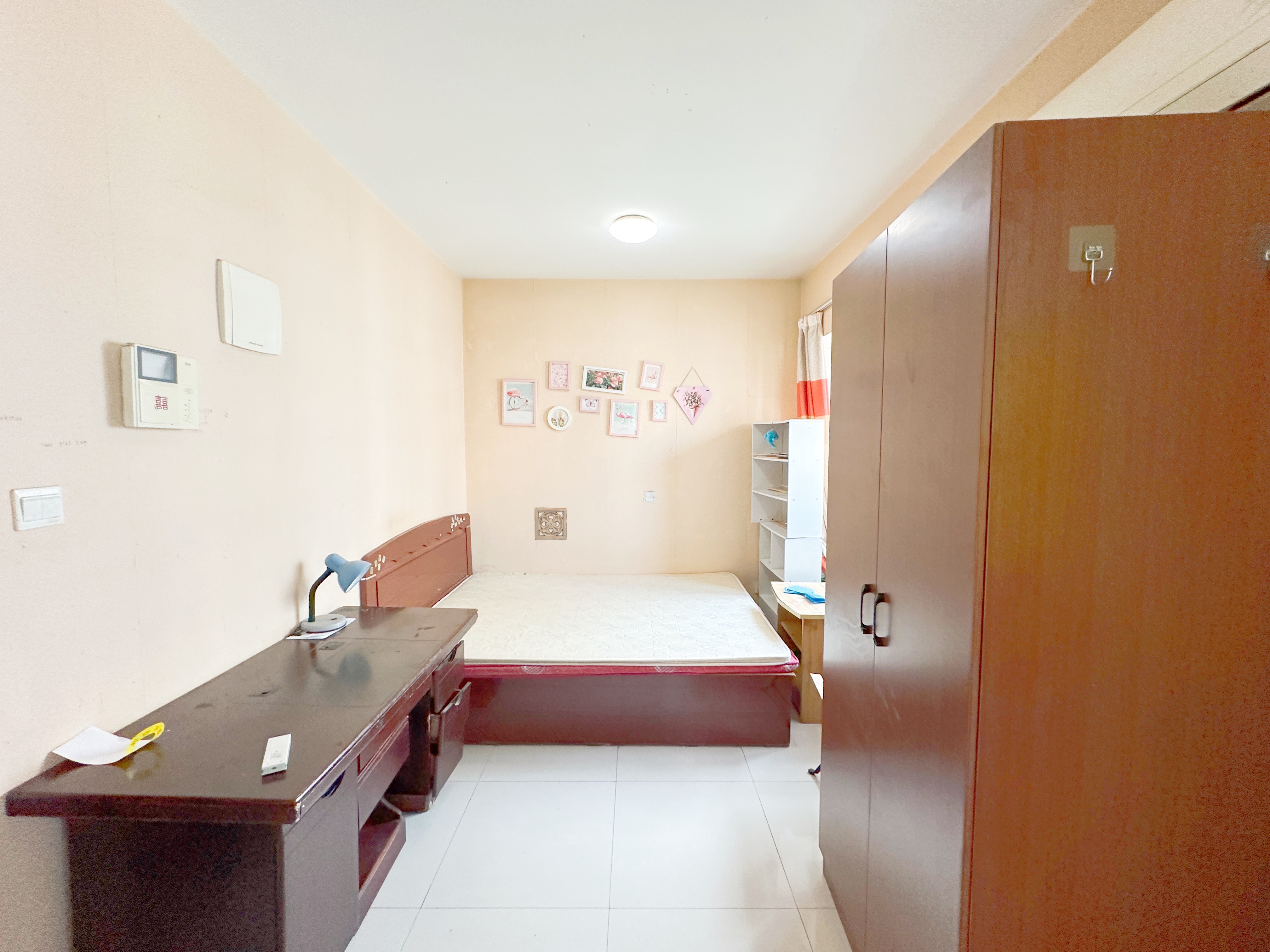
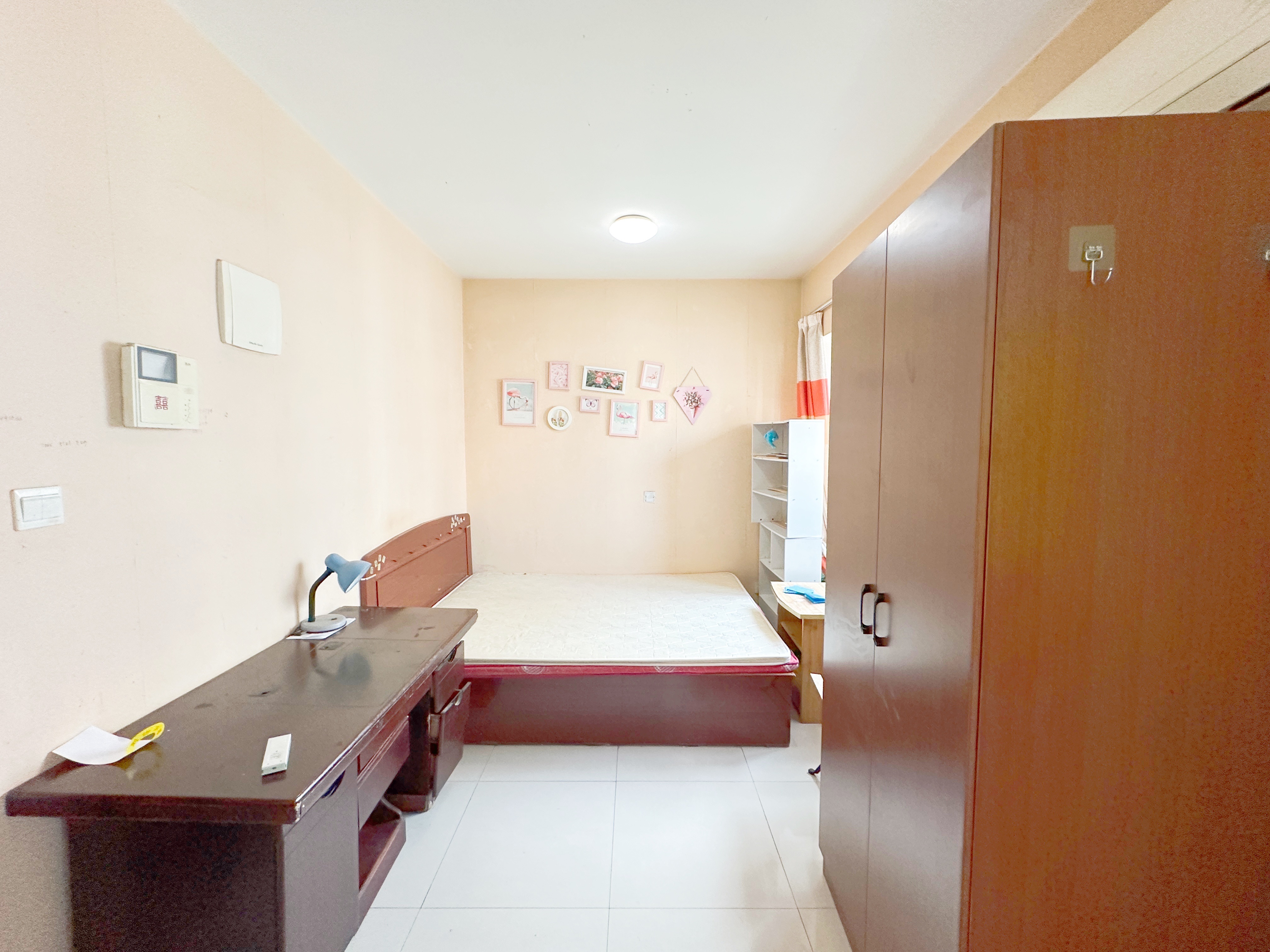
- wall ornament (551, 524)
